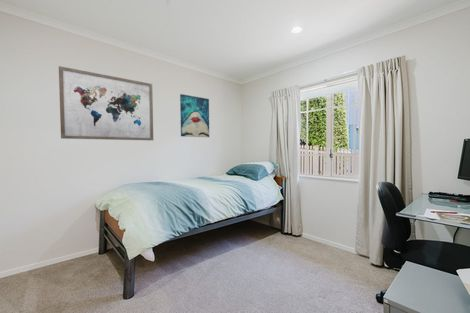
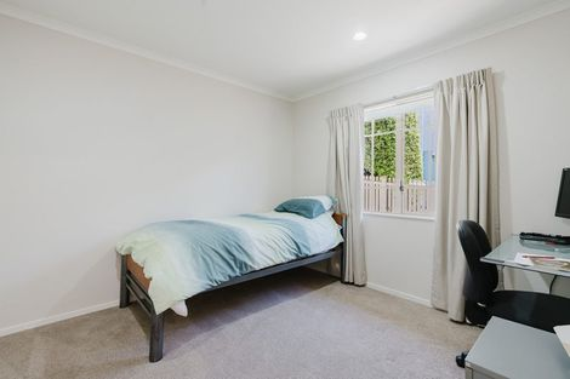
- wall art (195, 116)
- wall art (111, 108)
